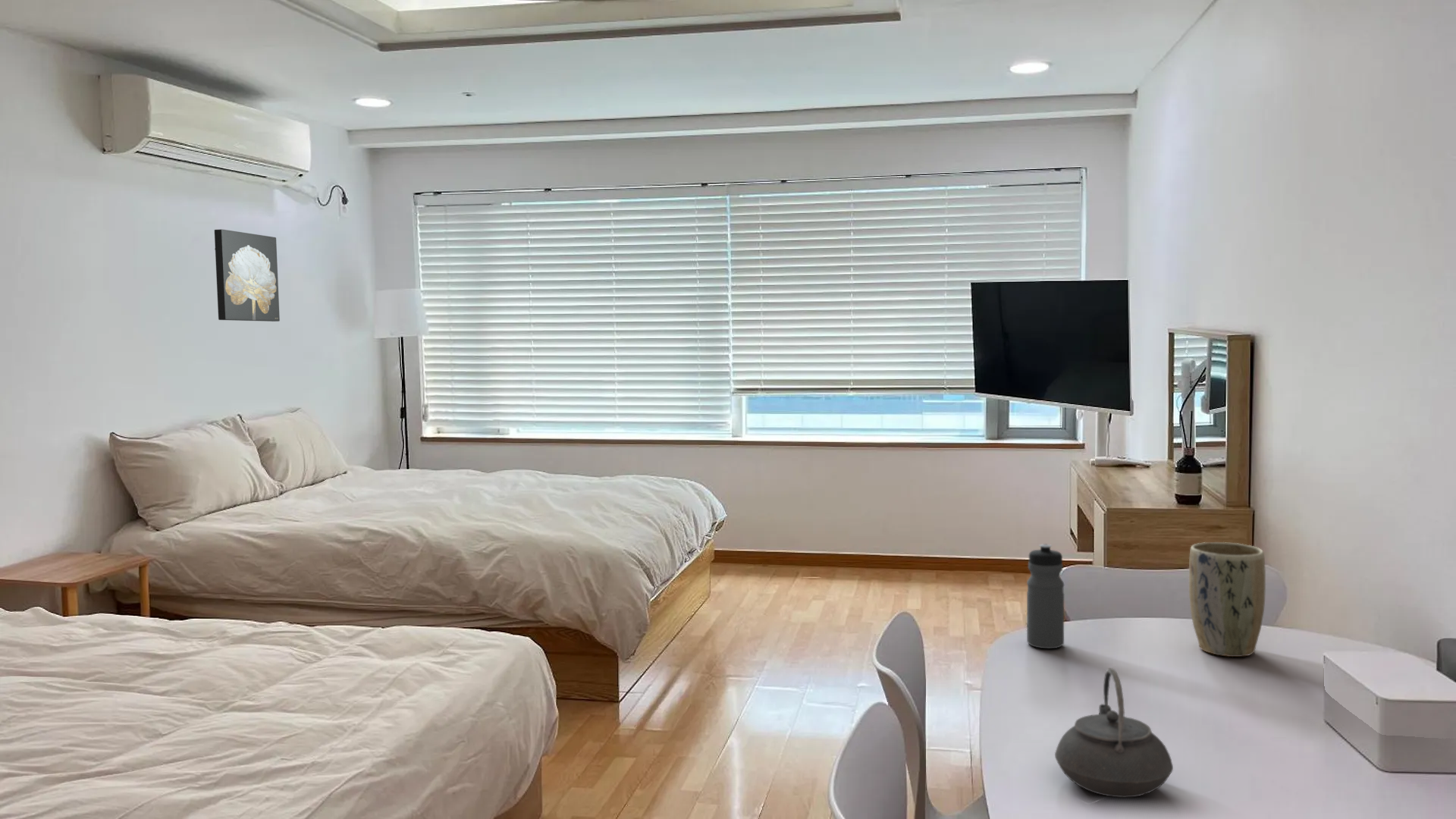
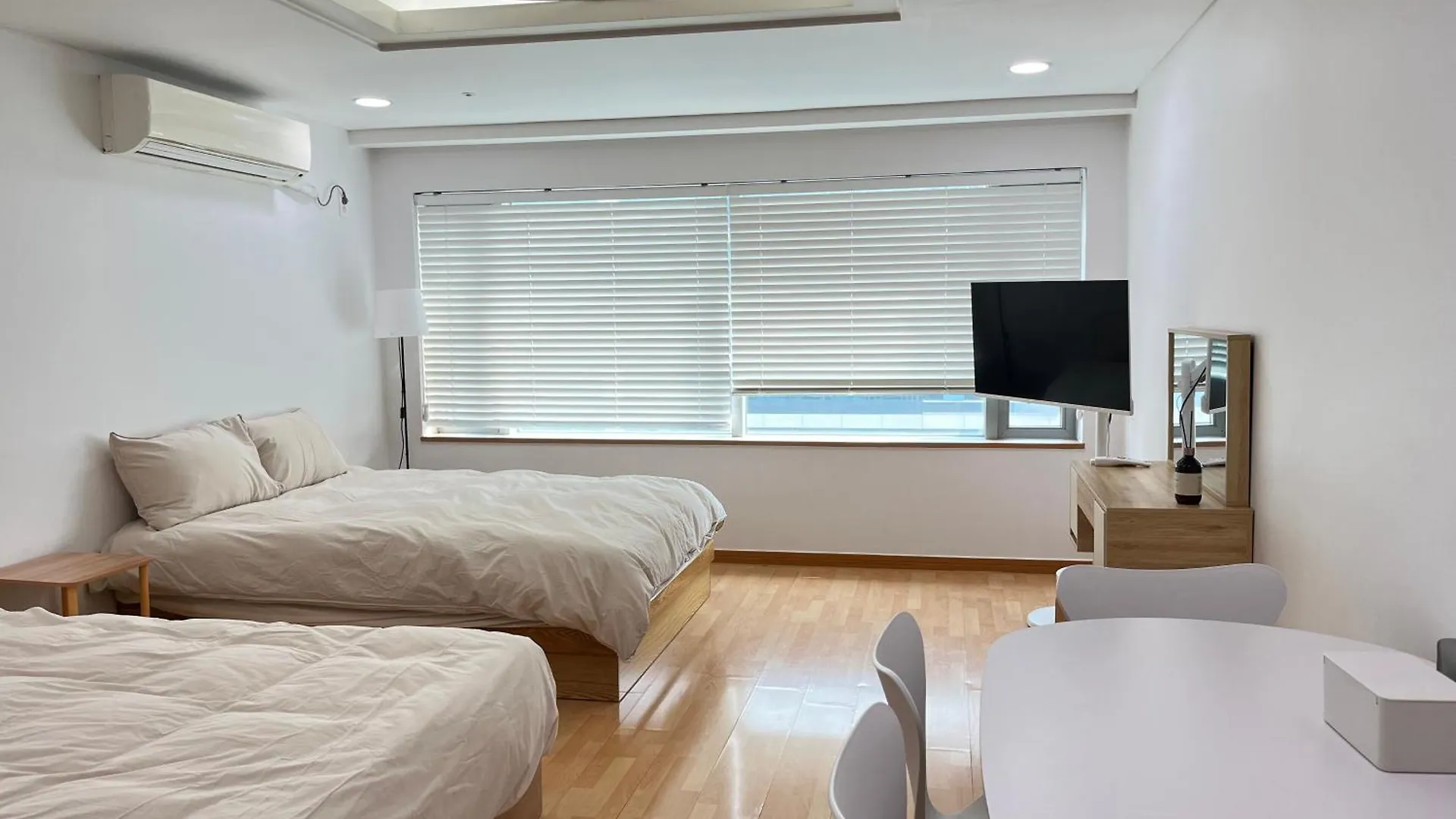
- water bottle (1045, 594)
- wall art (247, 277)
- teapot (1111, 724)
- plant pot (1226, 599)
